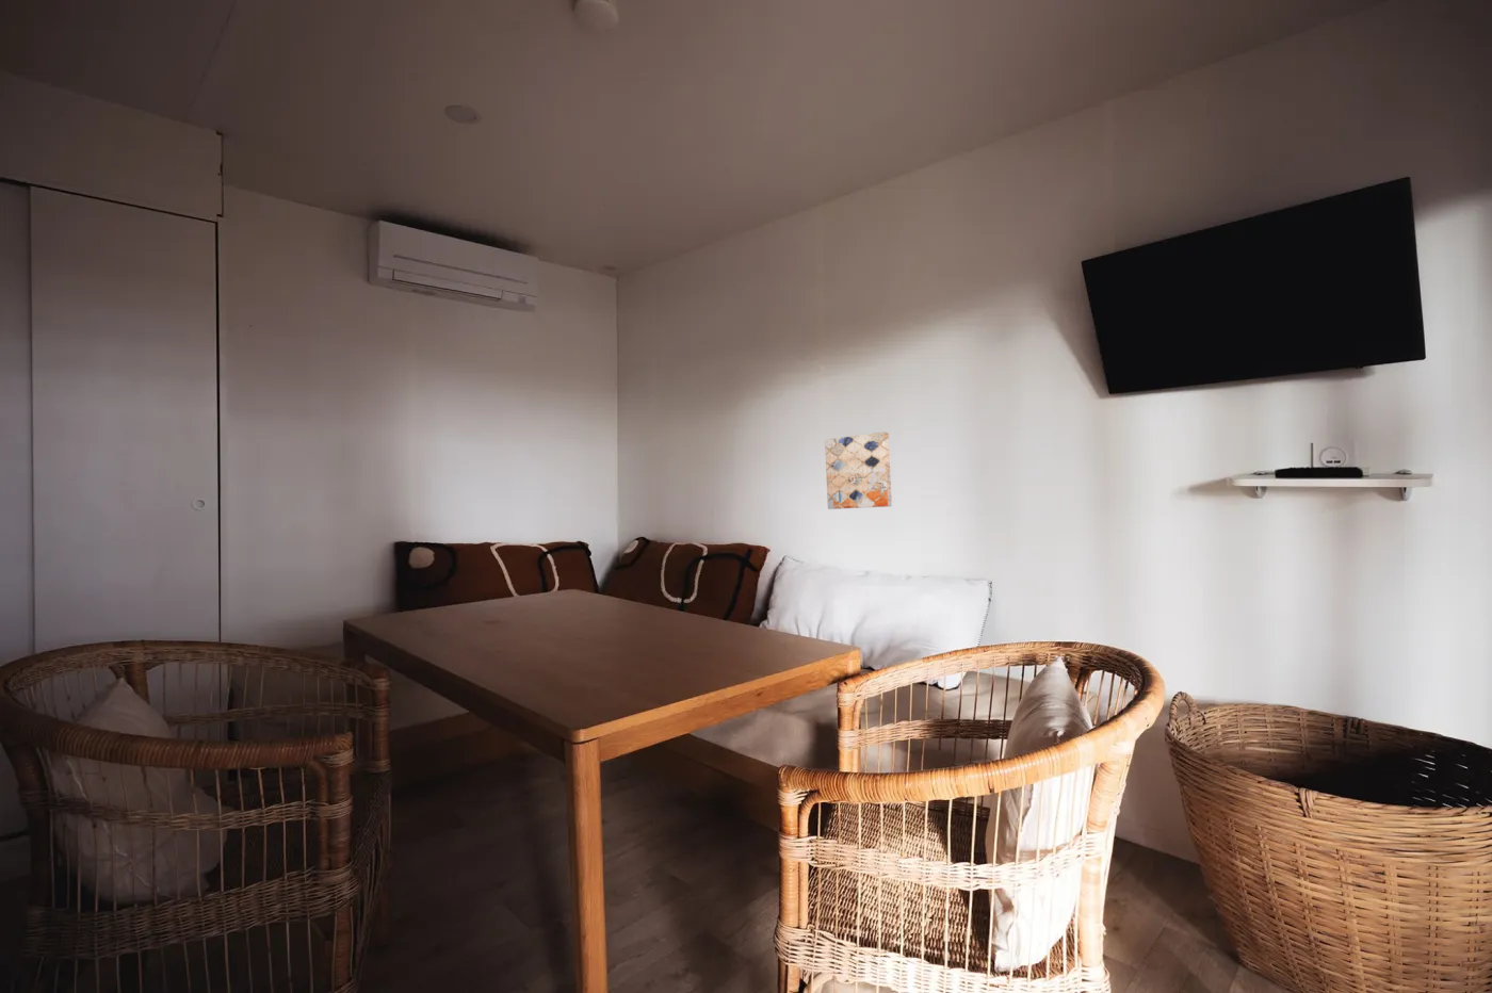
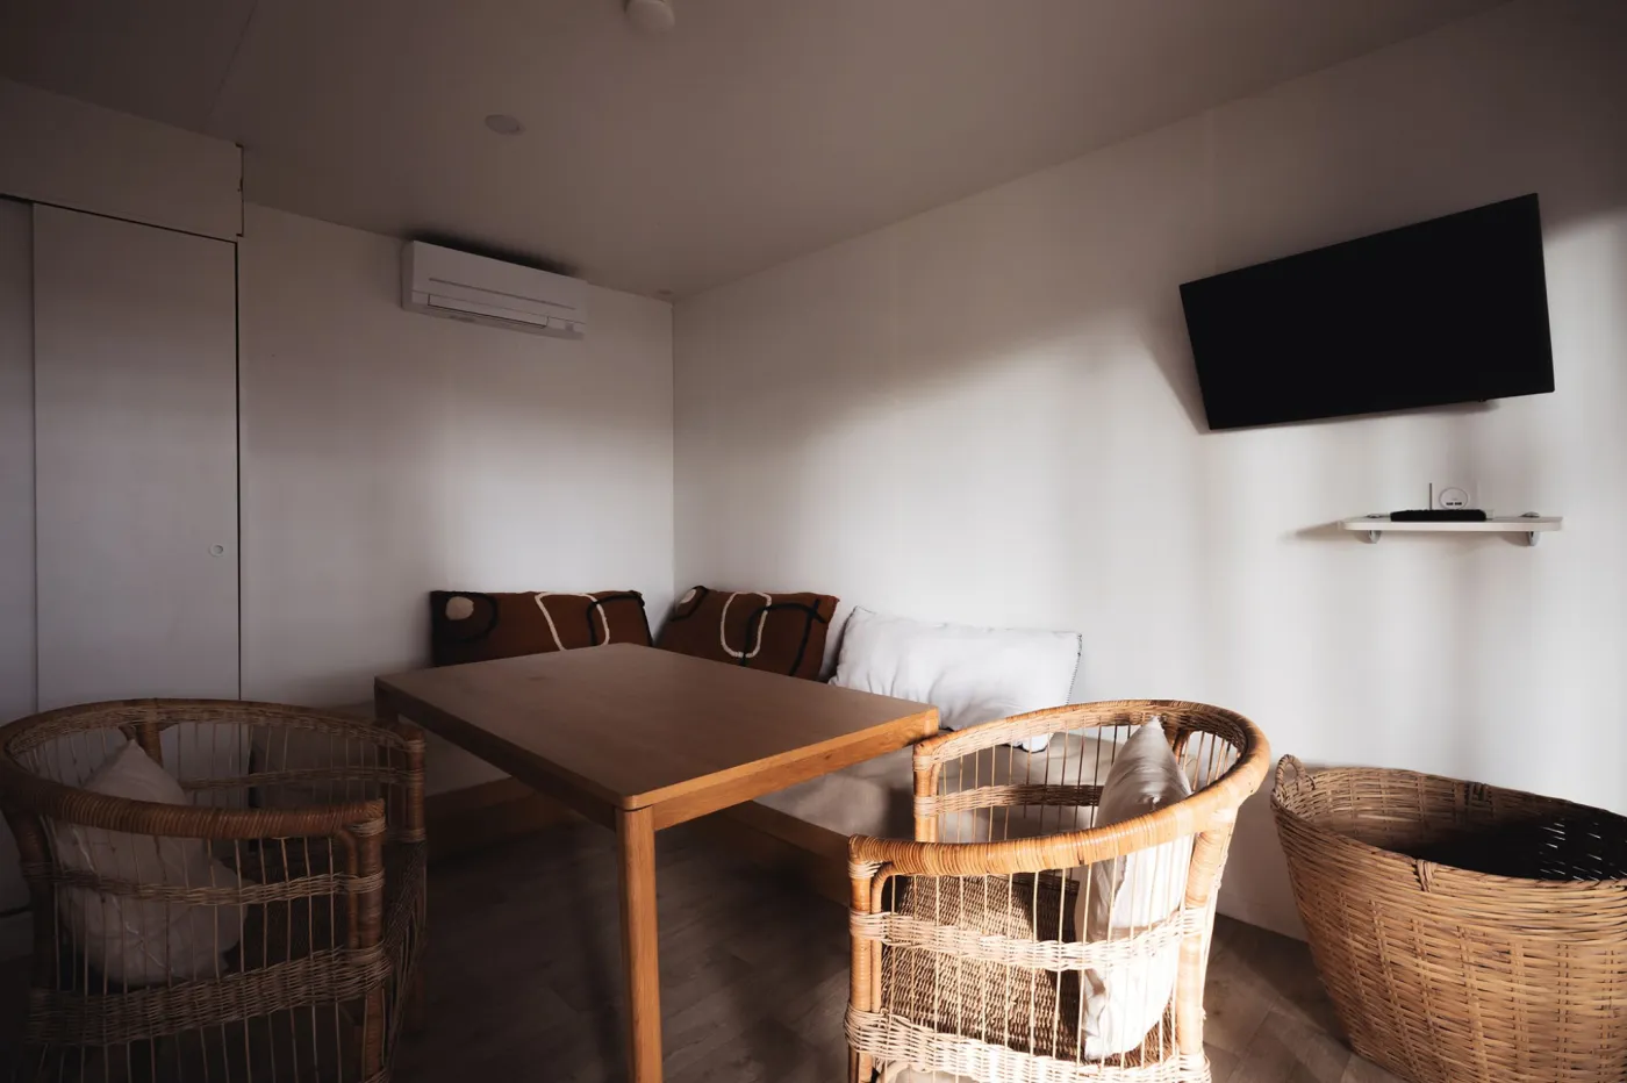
- wall art (857, 471)
